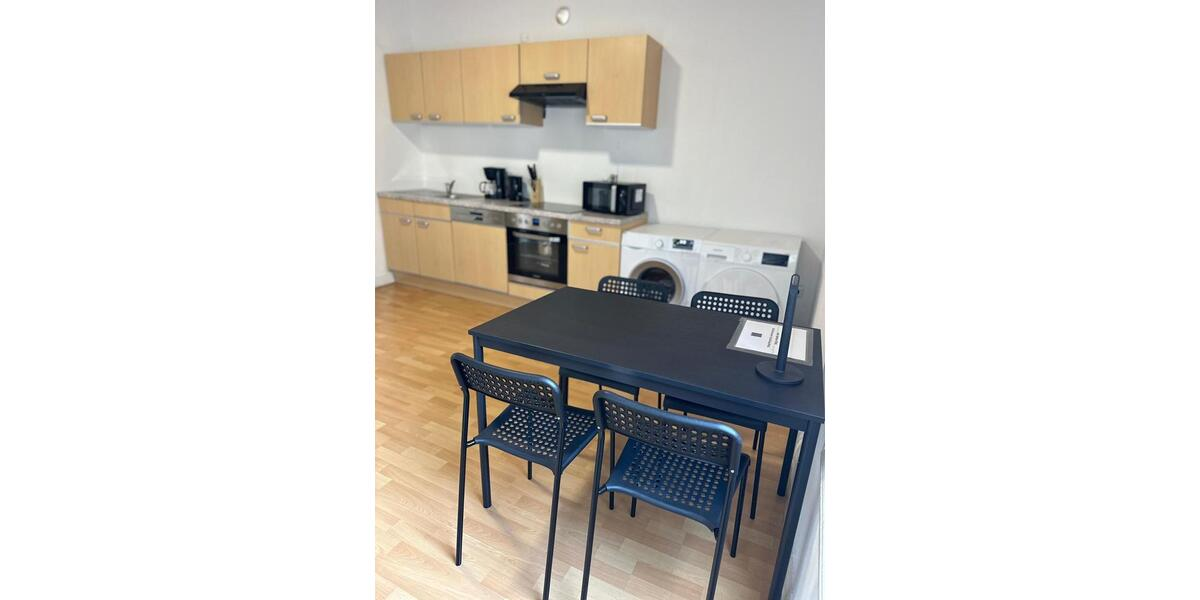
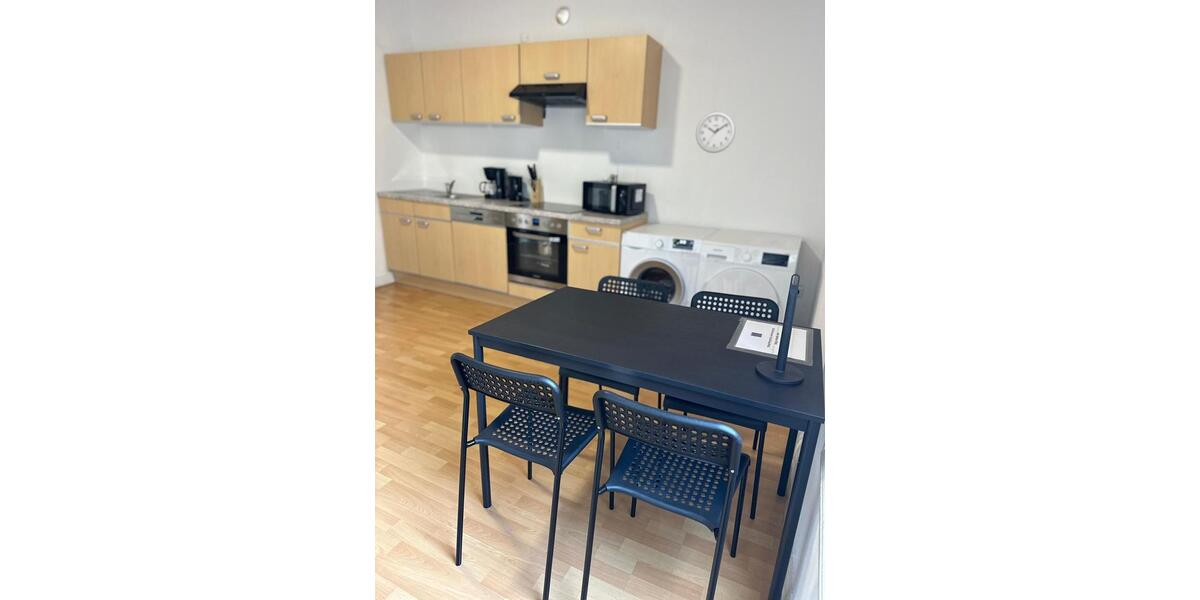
+ wall clock (715, 132)
